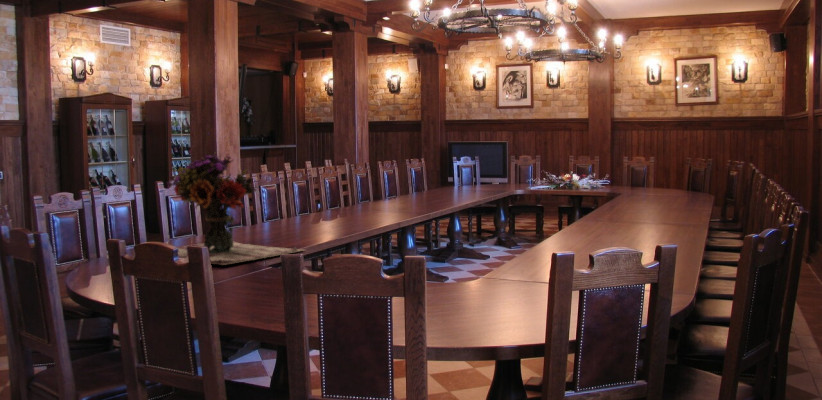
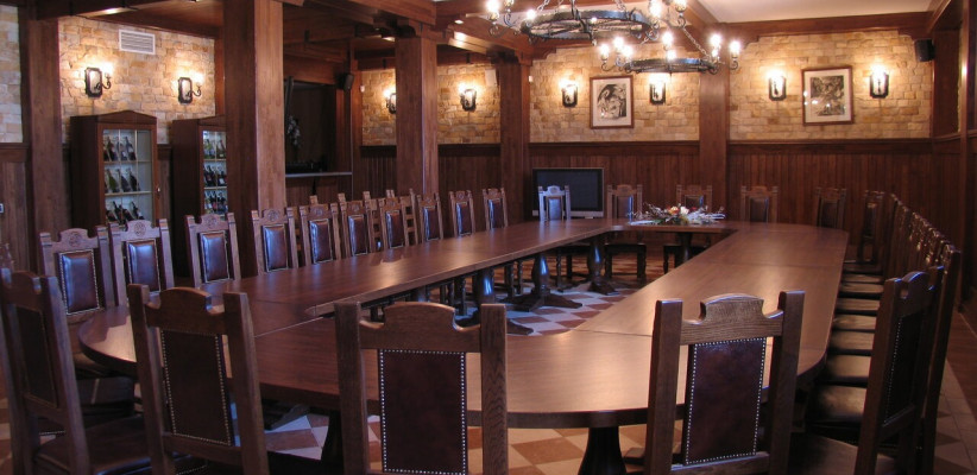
- flower arrangement (221, 202)
